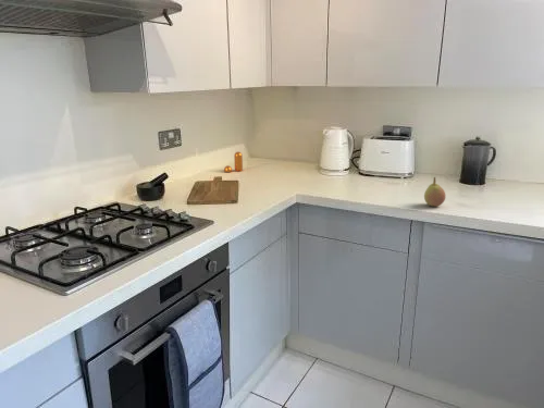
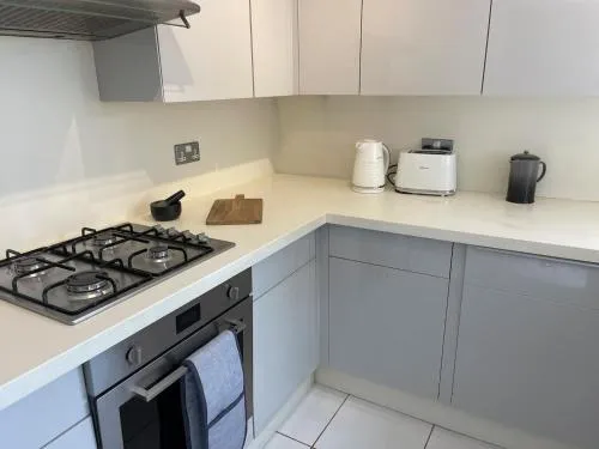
- fruit (434, 190)
- pepper shaker (234, 161)
